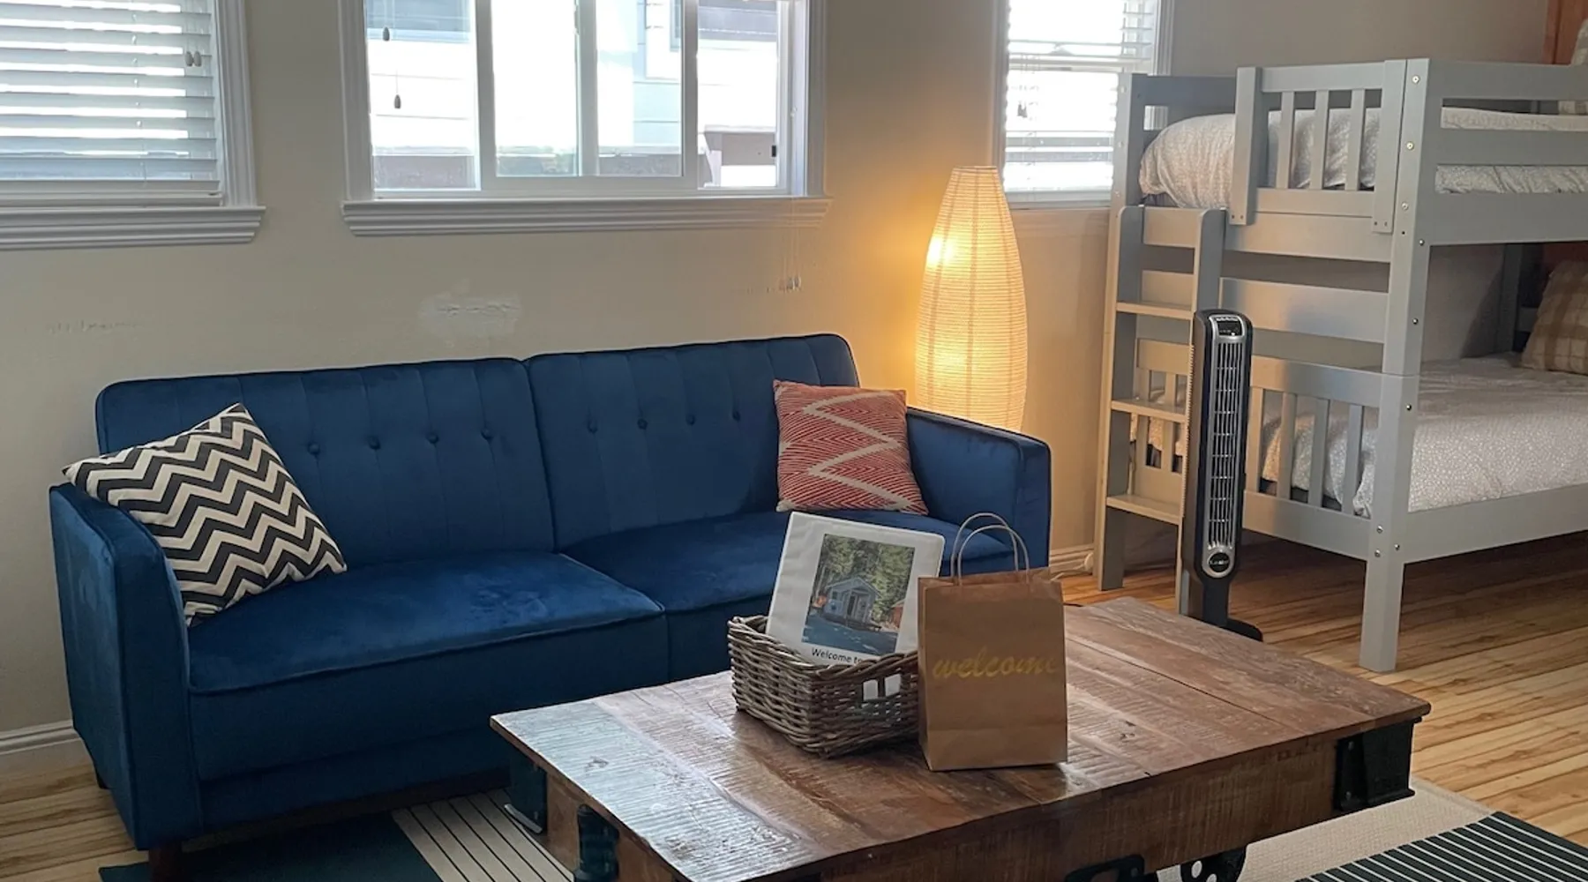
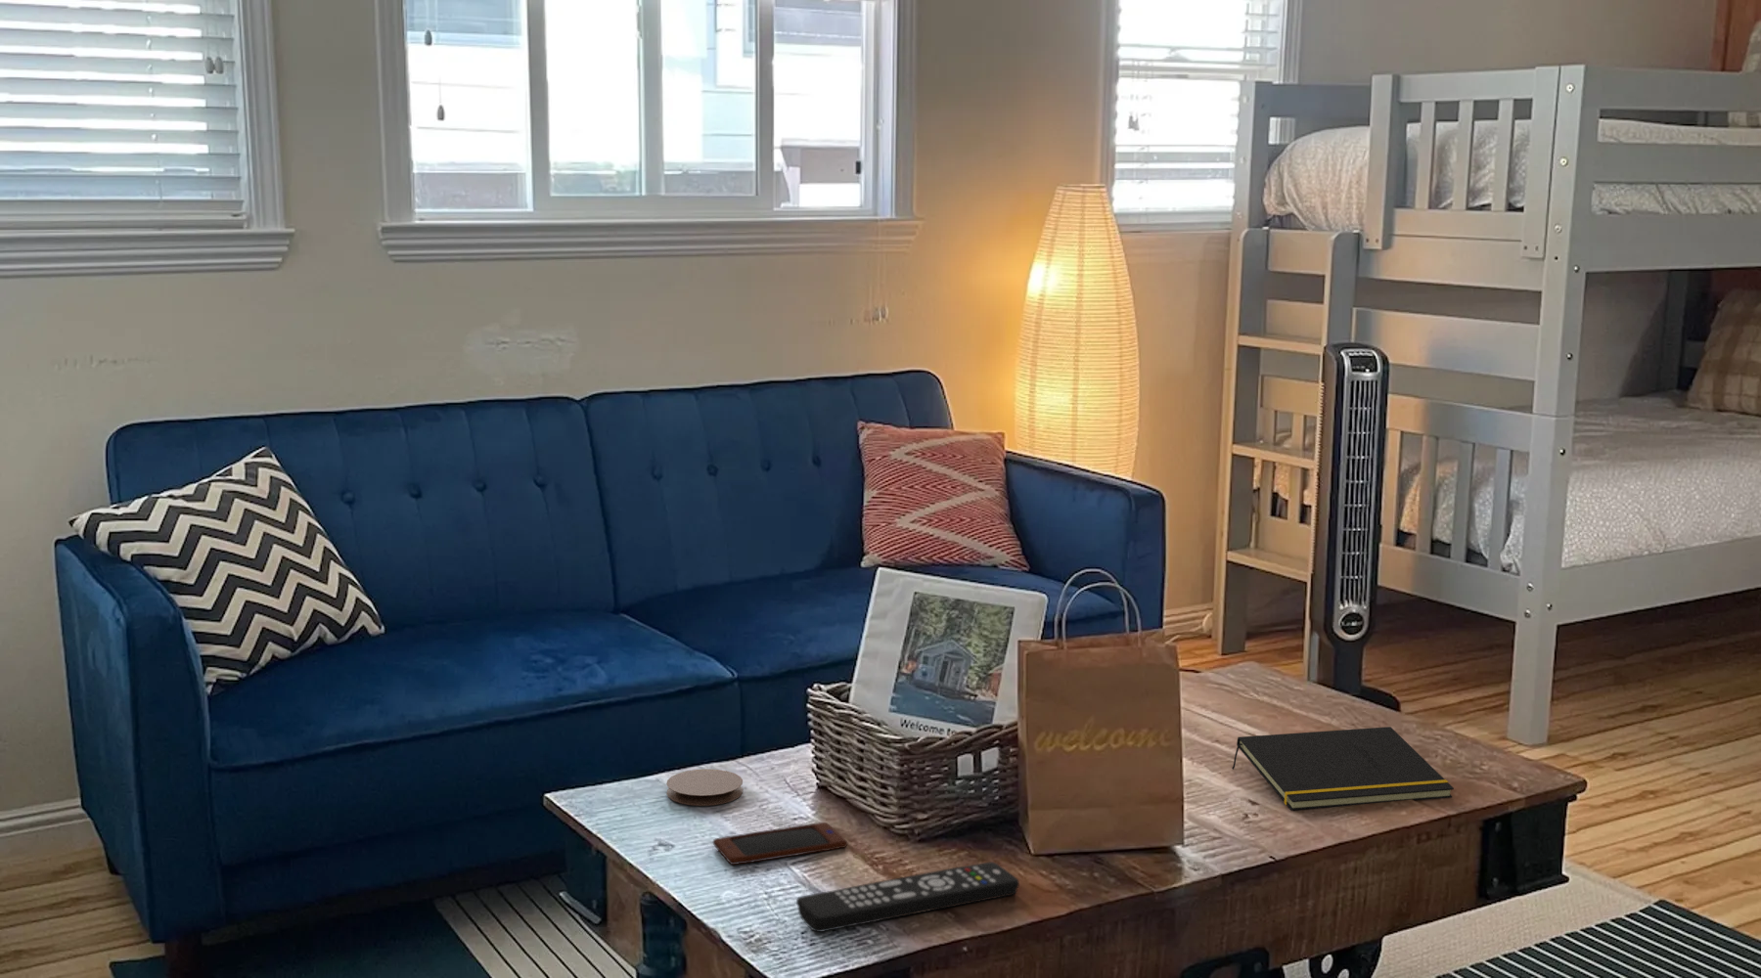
+ coaster (705, 786)
+ smartphone (779, 842)
+ remote control (909, 897)
+ notepad (1342, 766)
